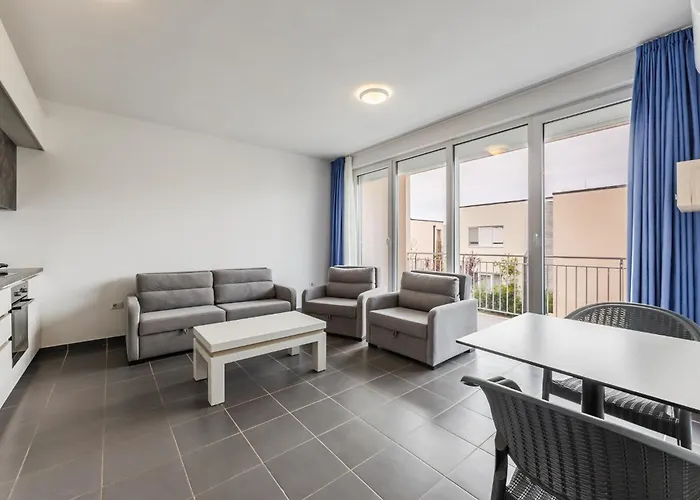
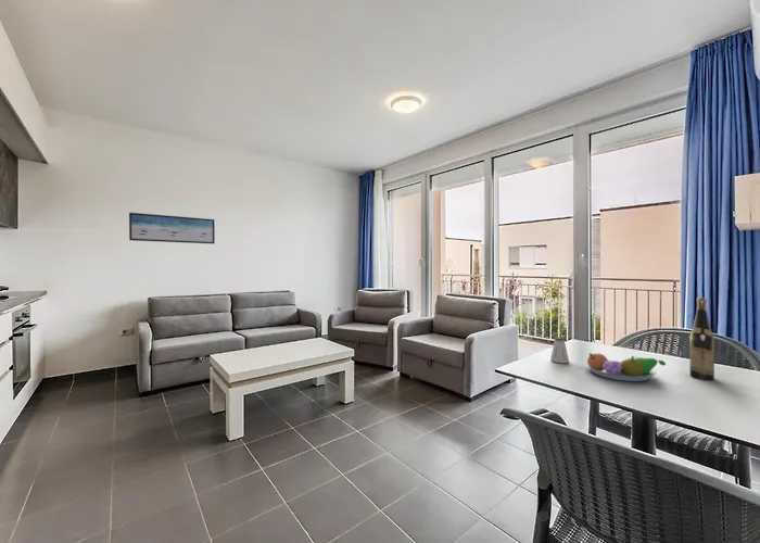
+ saltshaker (559, 349)
+ wall art (174, 229)
+ wine bottle (701, 337)
+ fruit bowl (621, 362)
